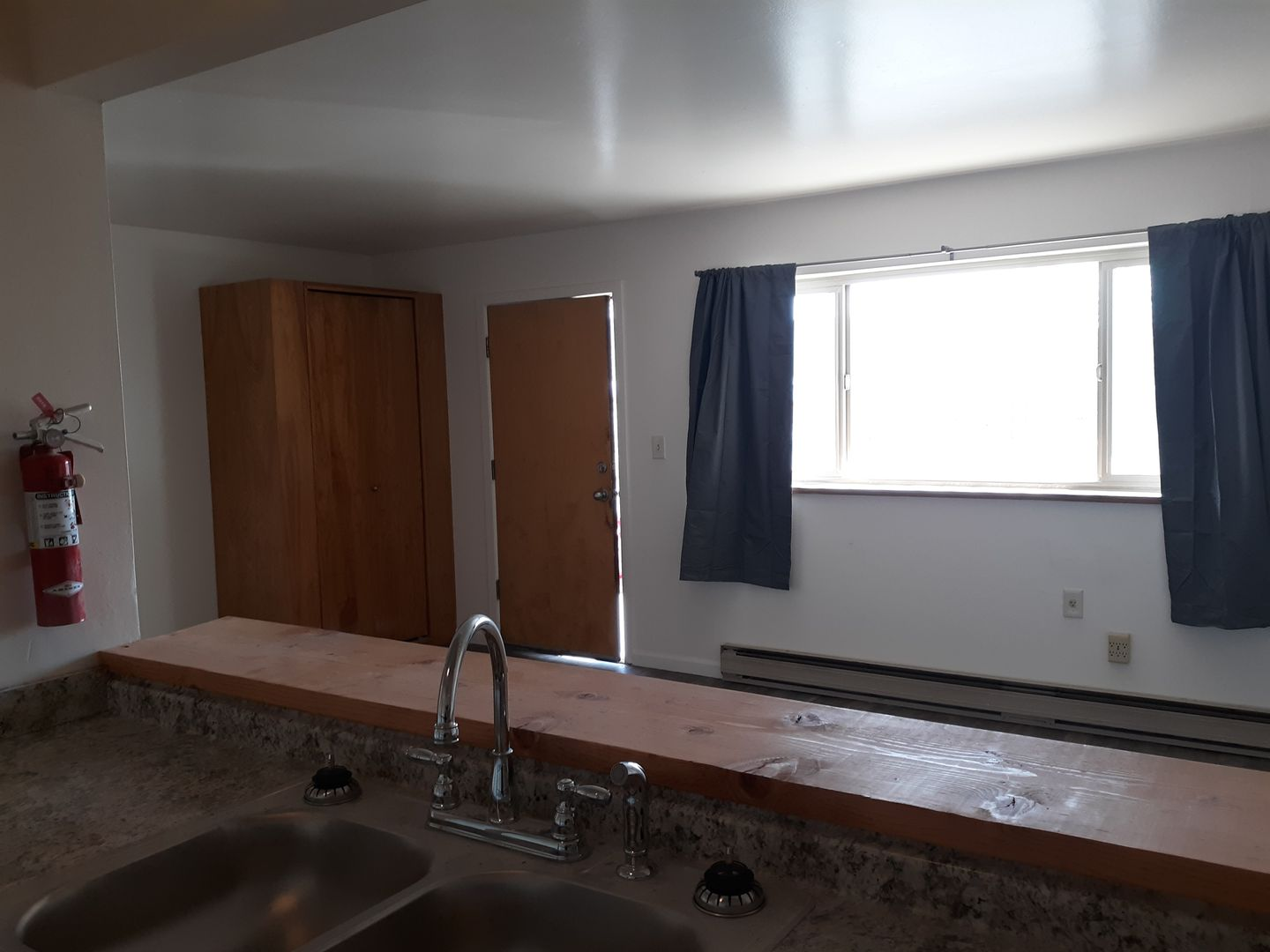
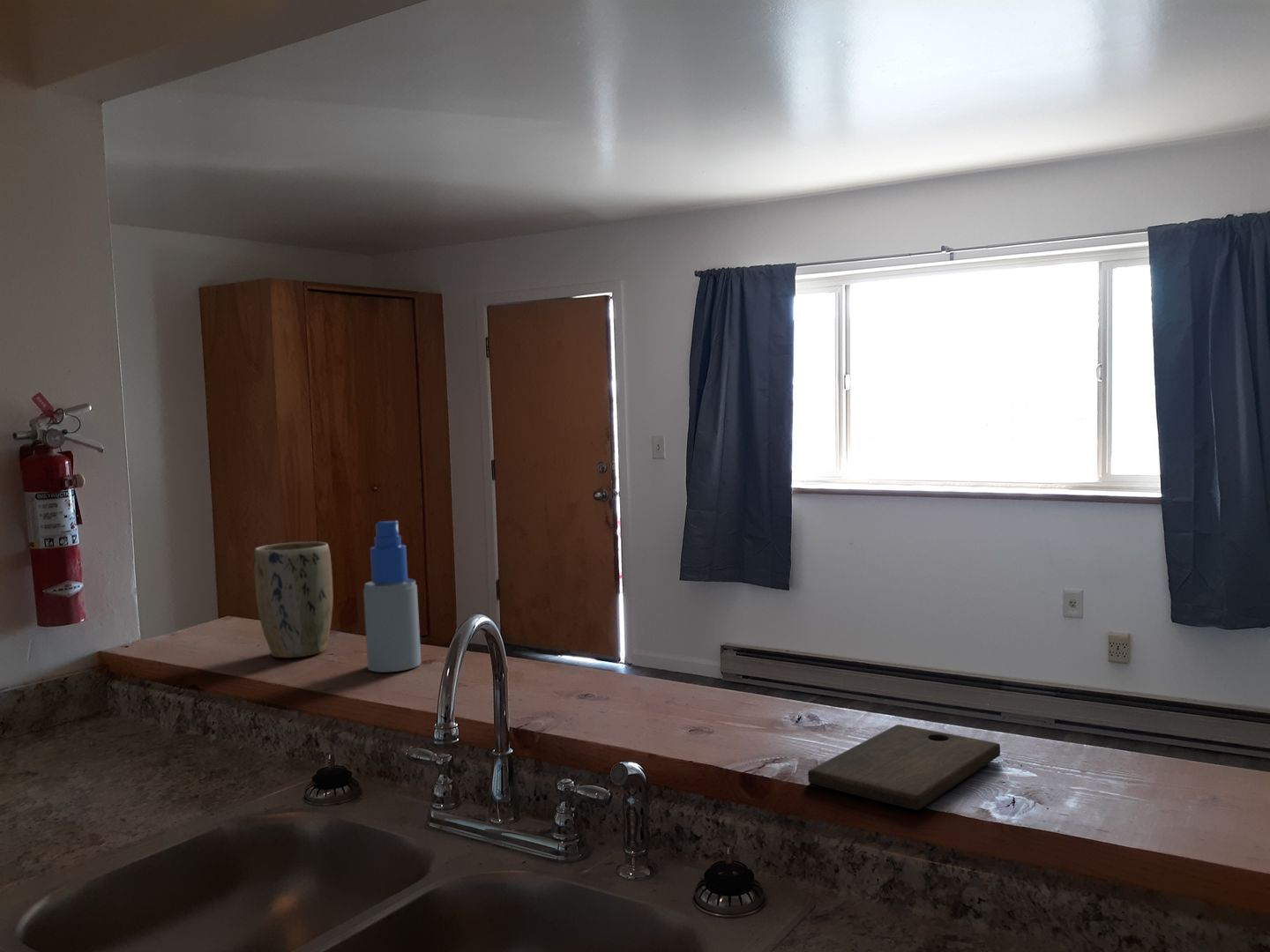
+ plant pot (295, 599)
+ cutting board (907, 762)
+ spray bottle (390, 593)
